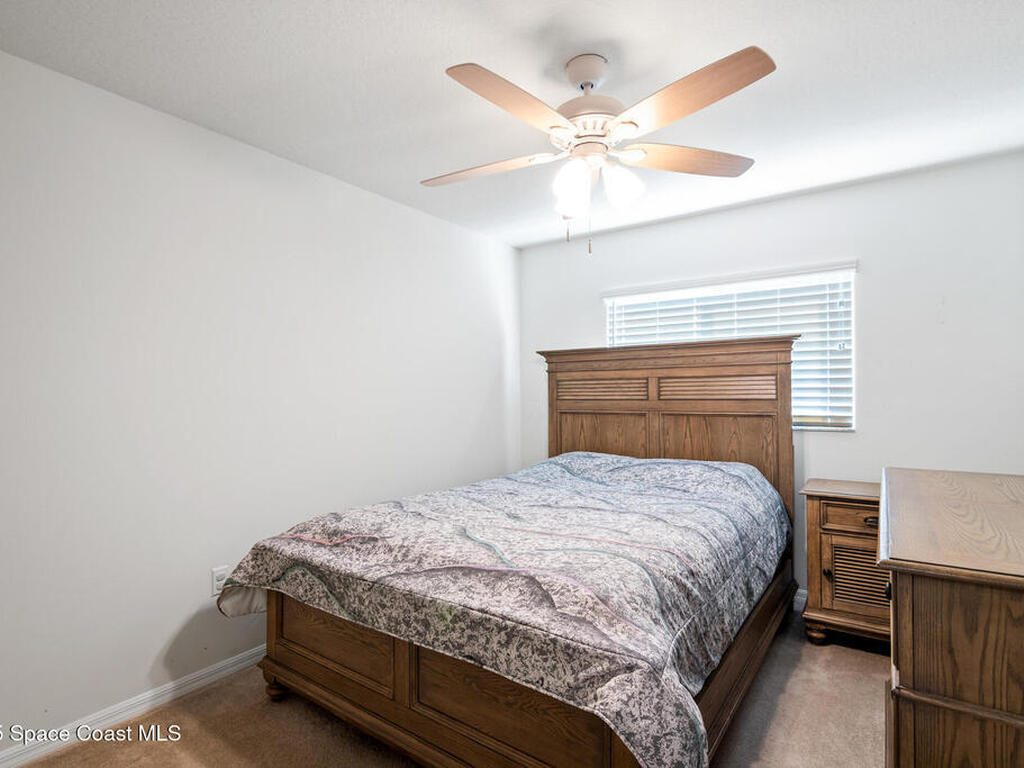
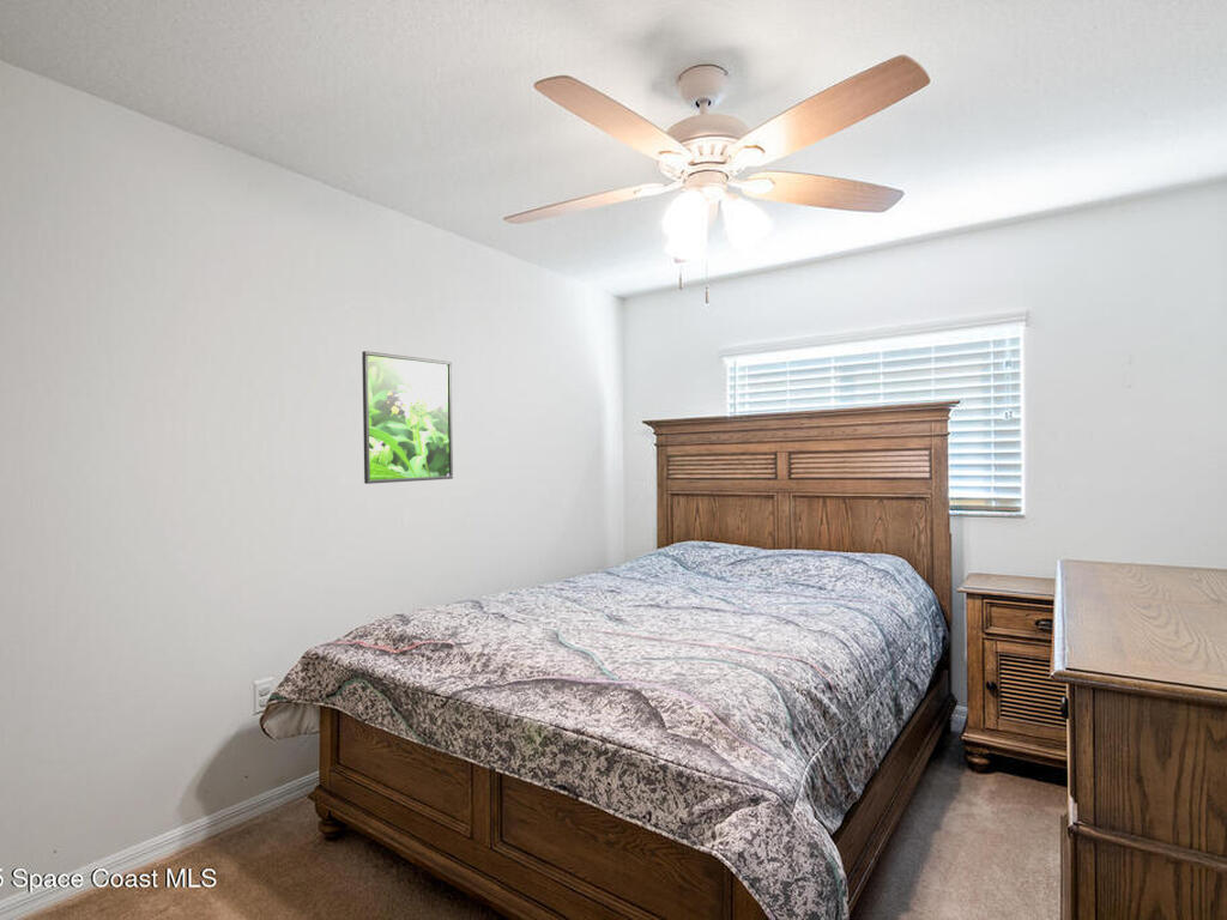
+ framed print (410, 418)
